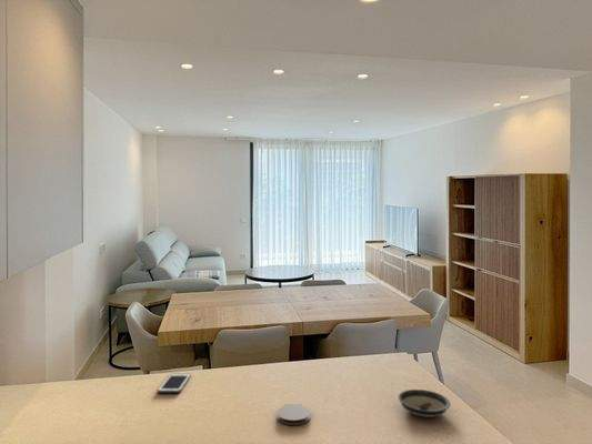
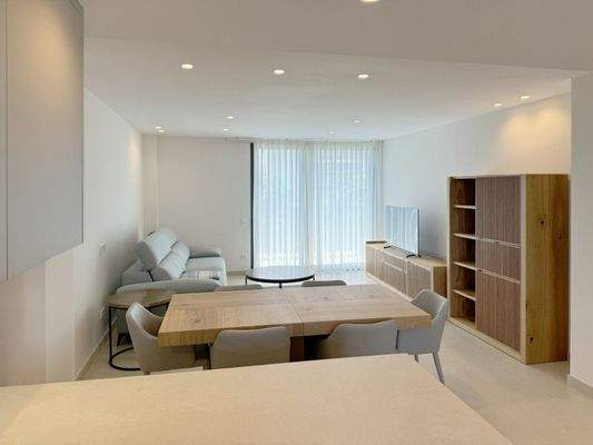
- coaster (293, 414)
- cell phone (174, 383)
- saucer (423, 405)
